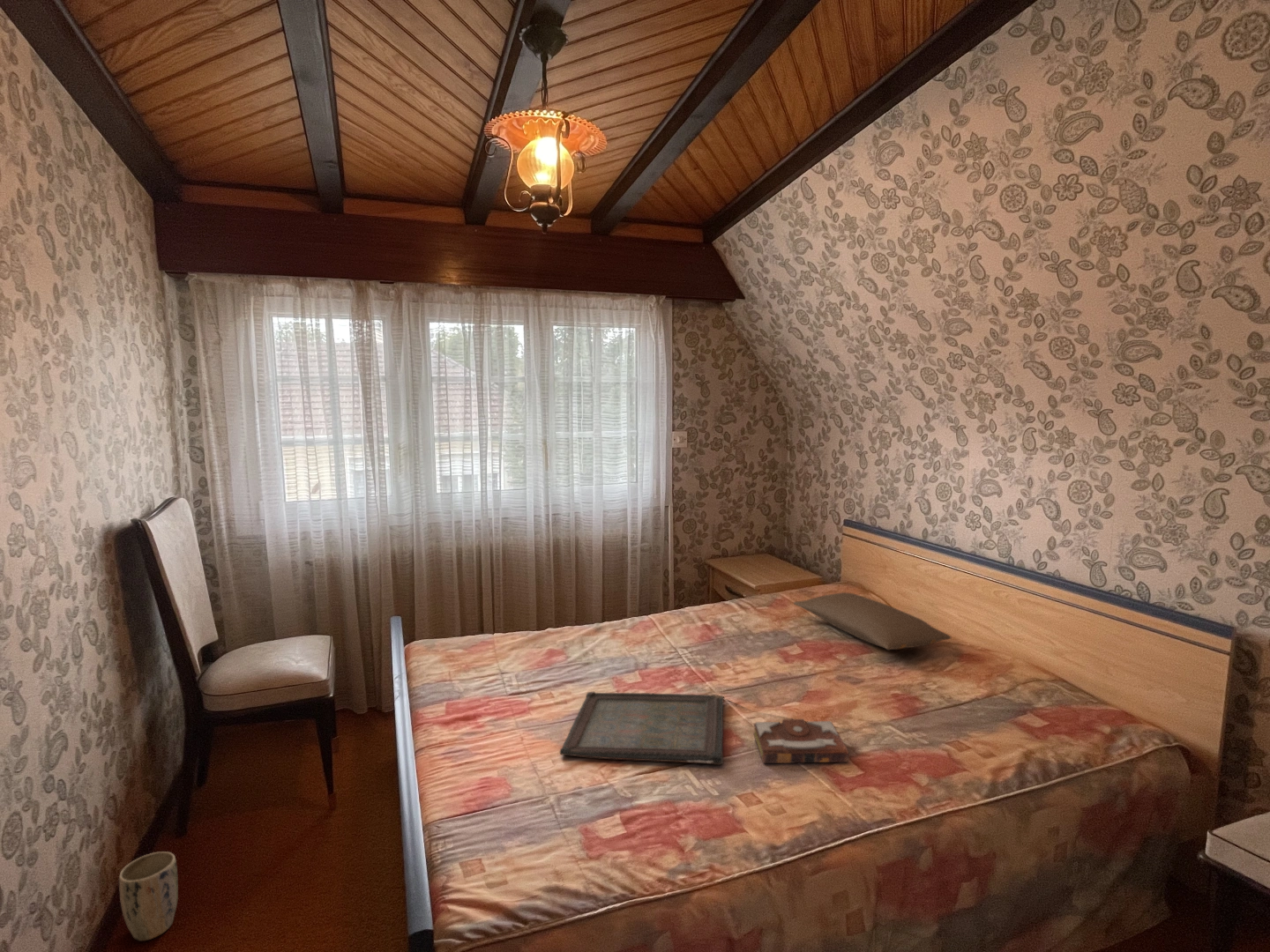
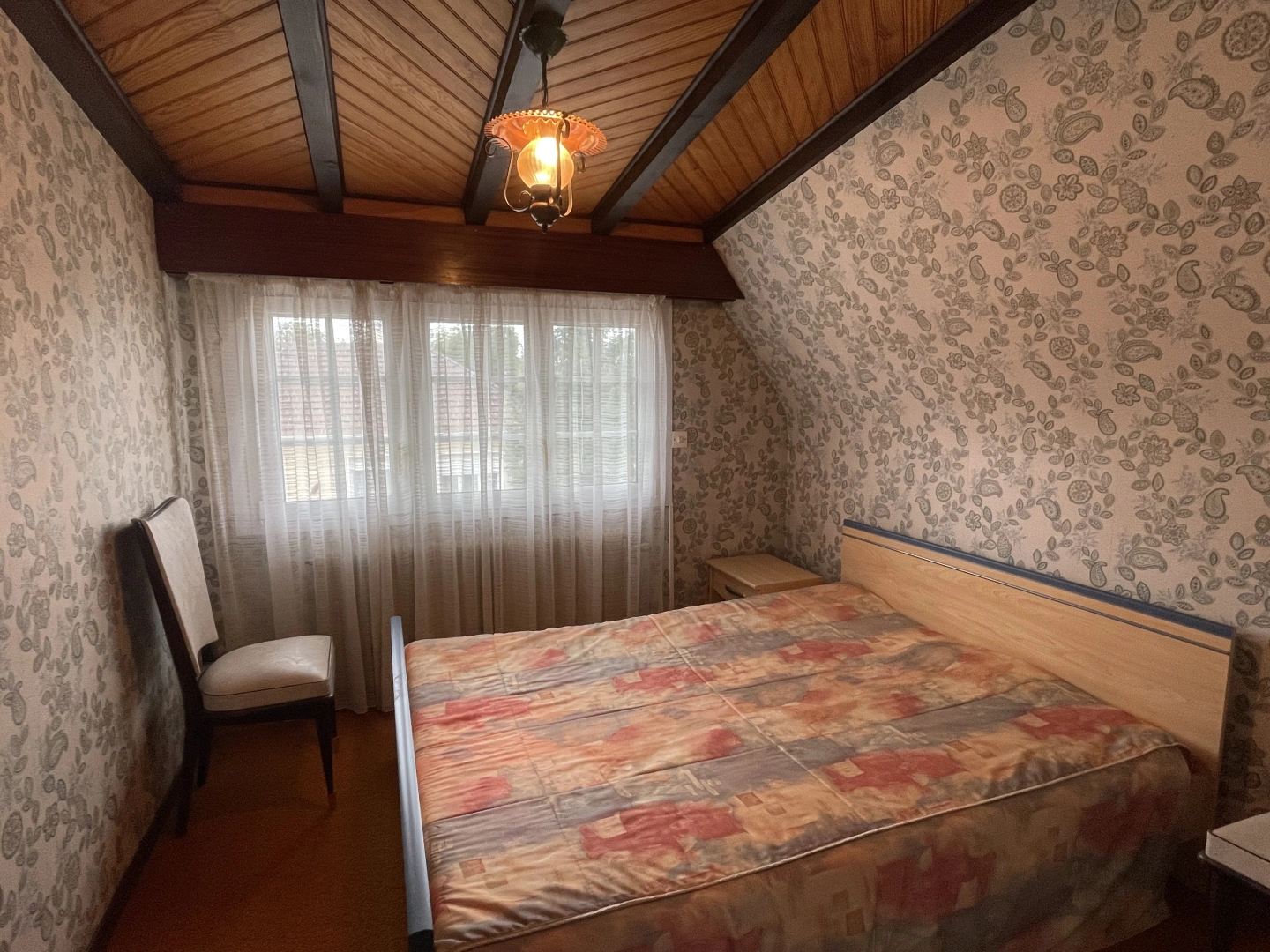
- pillow (866, 619)
- serving tray (648, 723)
- book (798, 740)
- plant pot (150, 896)
